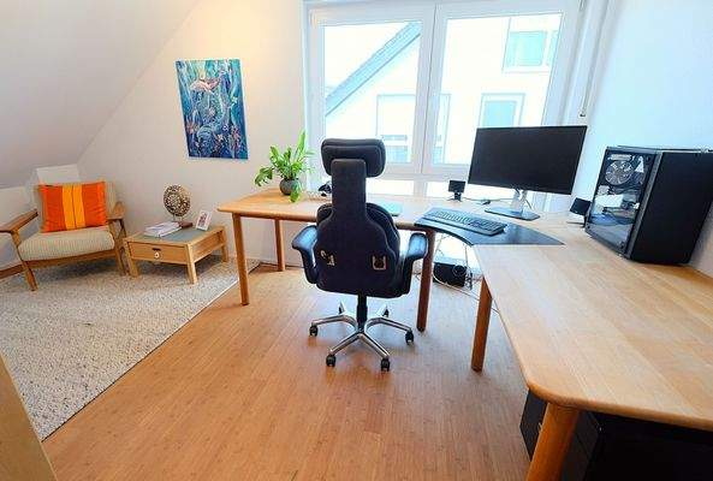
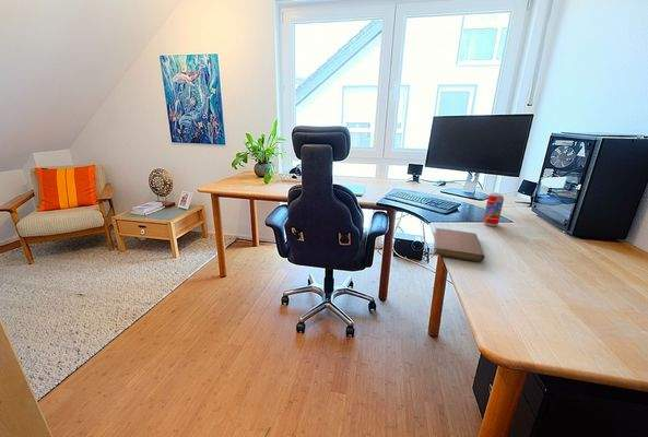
+ notebook (457, 243)
+ beverage can (493, 209)
